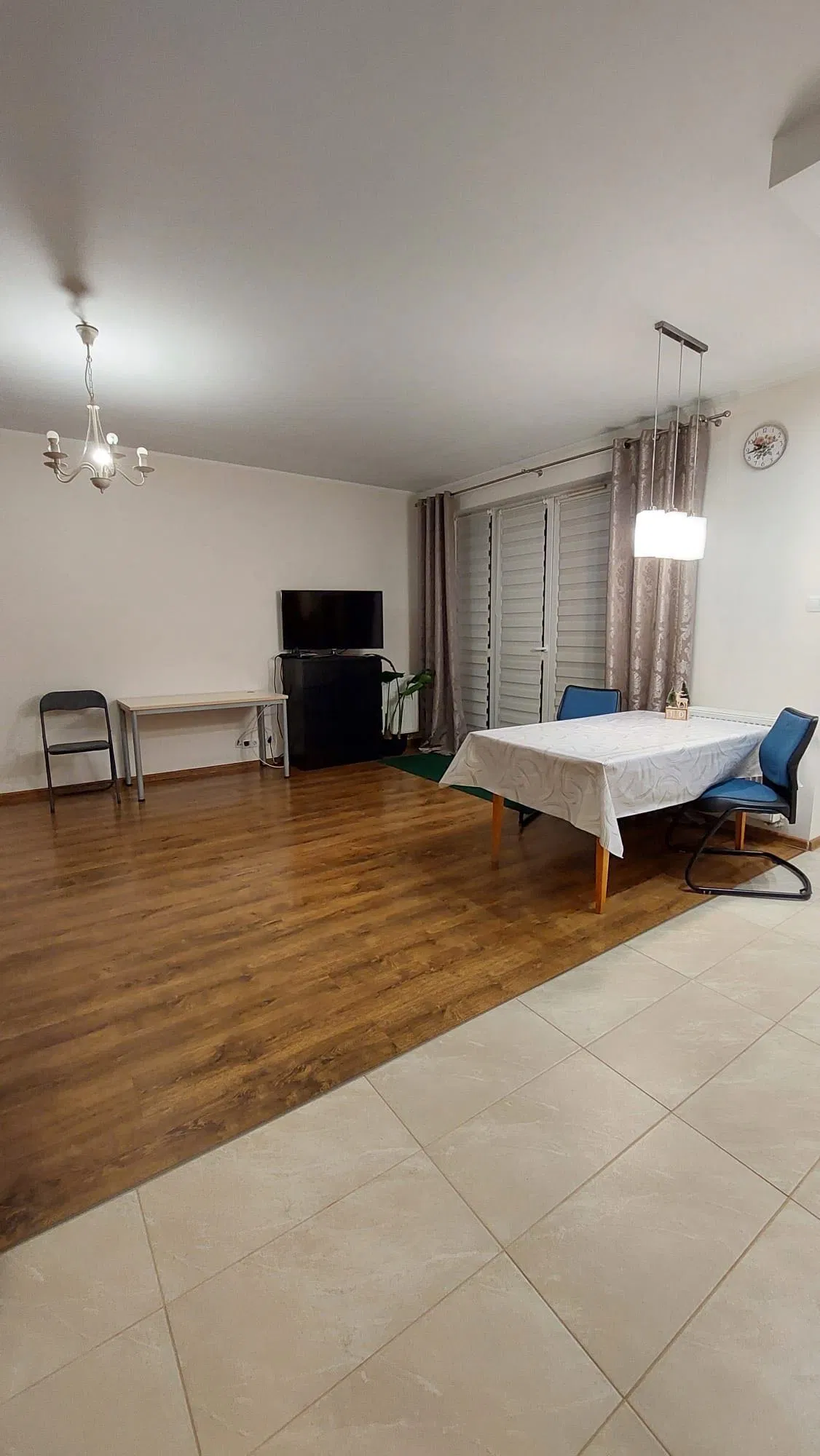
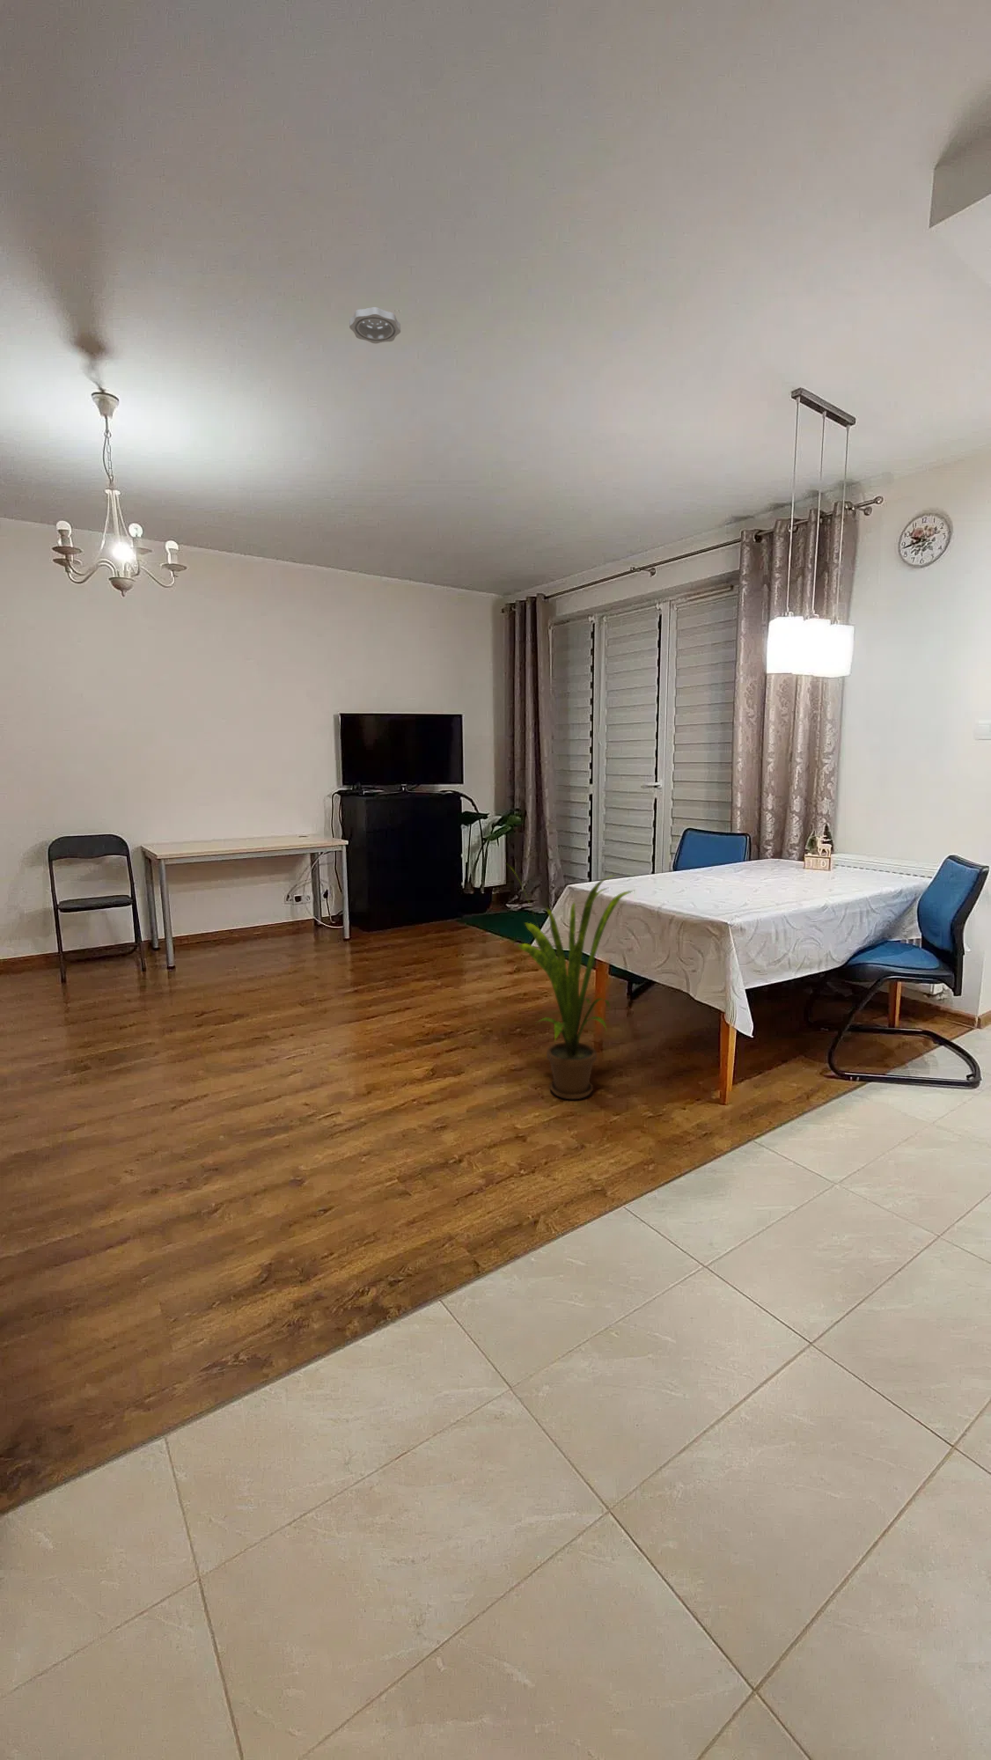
+ house plant (583, 982)
+ smoke detector (375, 322)
